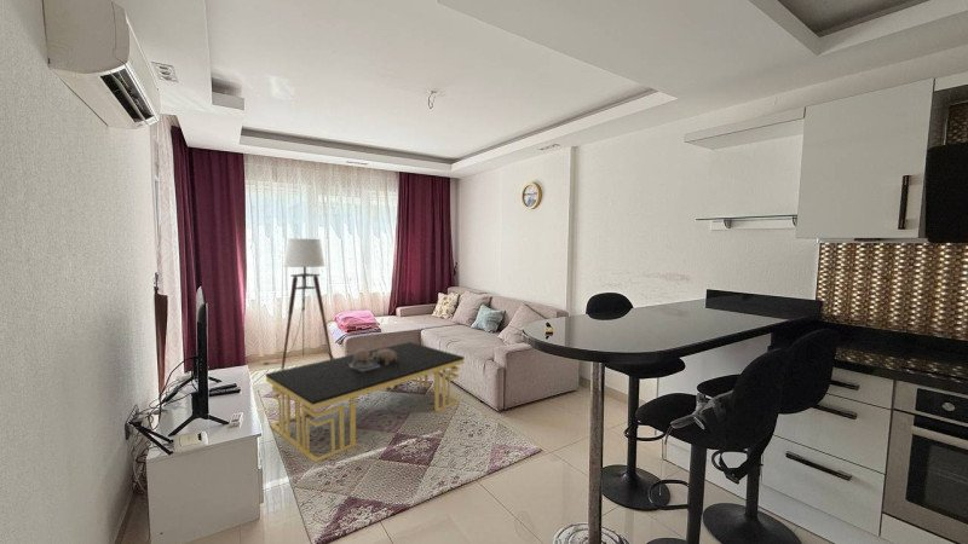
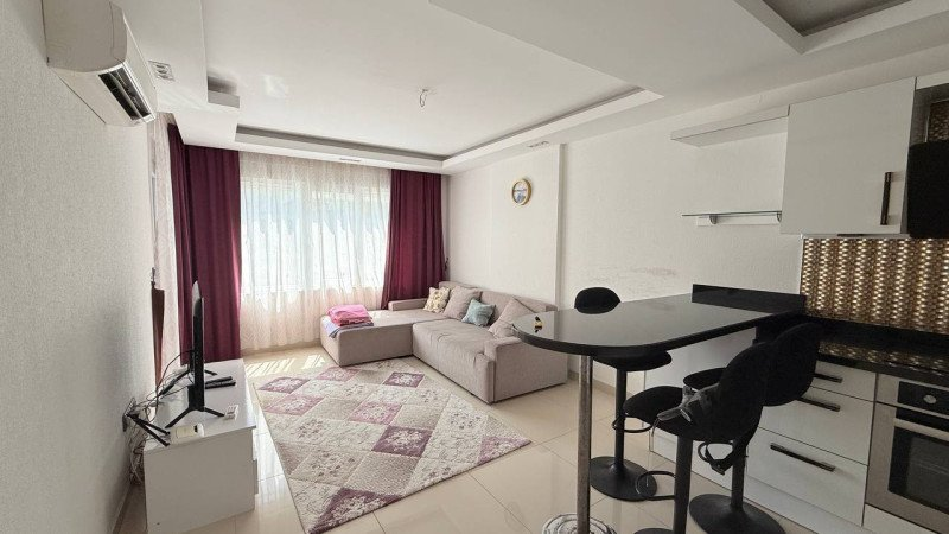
- floor lamp (294, 299)
- coffee table (373, 378)
